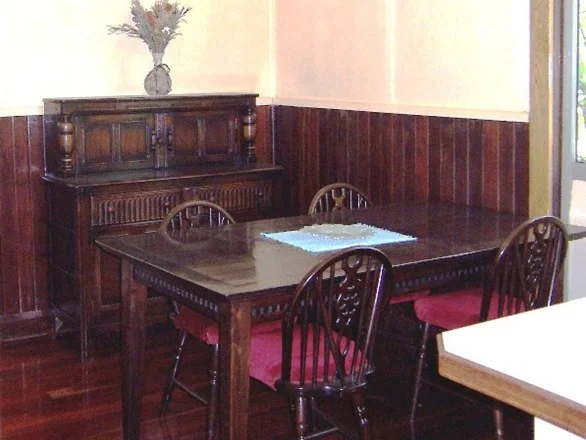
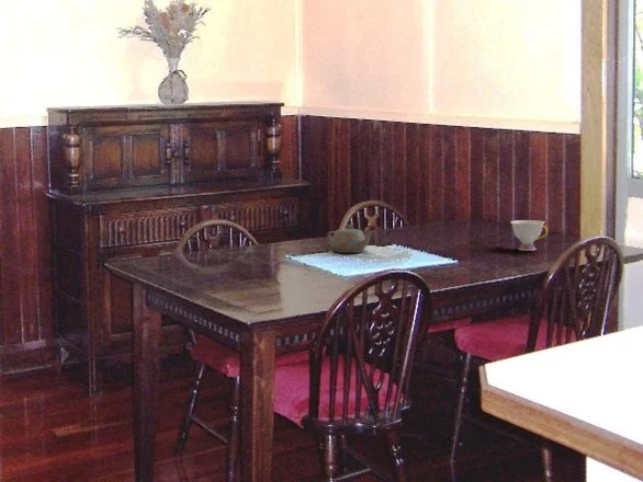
+ teapot (350, 238)
+ teacup (529, 236)
